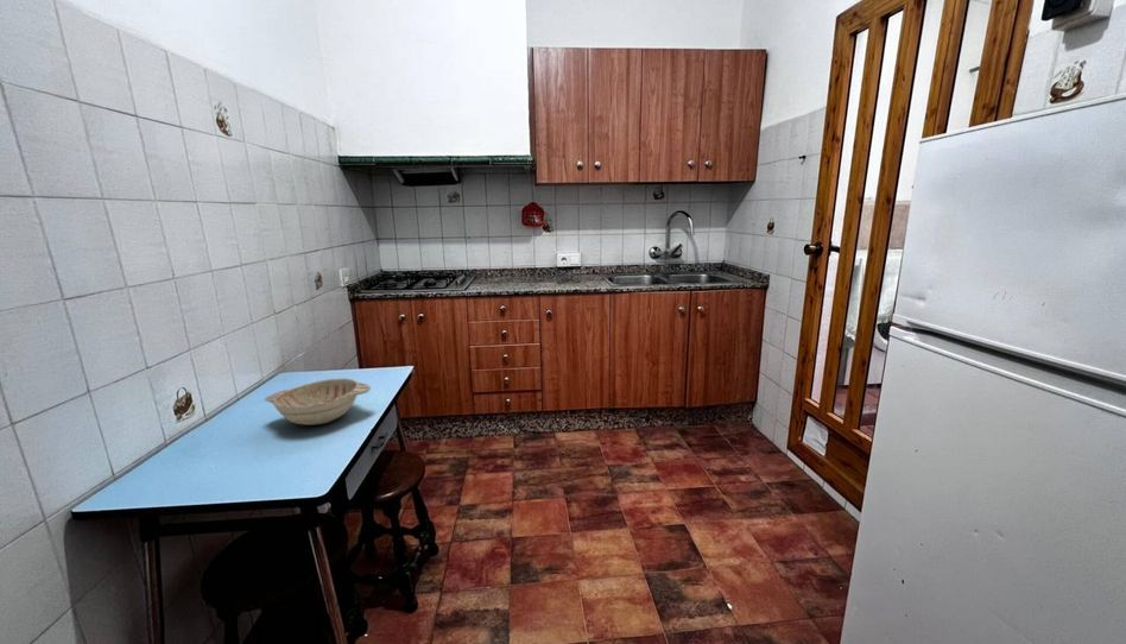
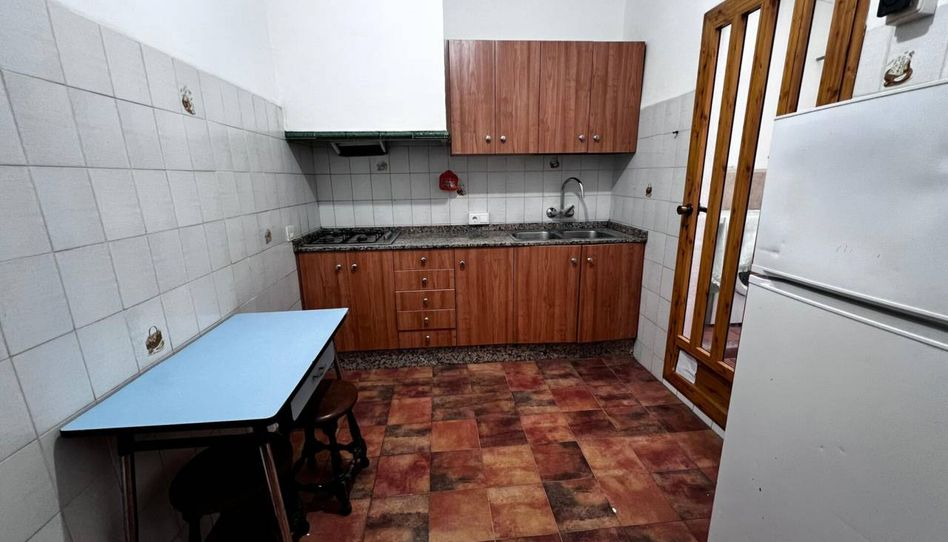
- decorative bowl (318, 404)
